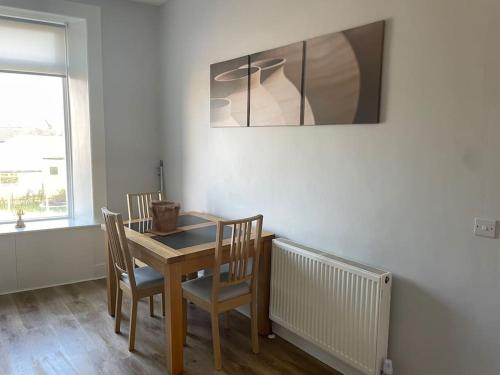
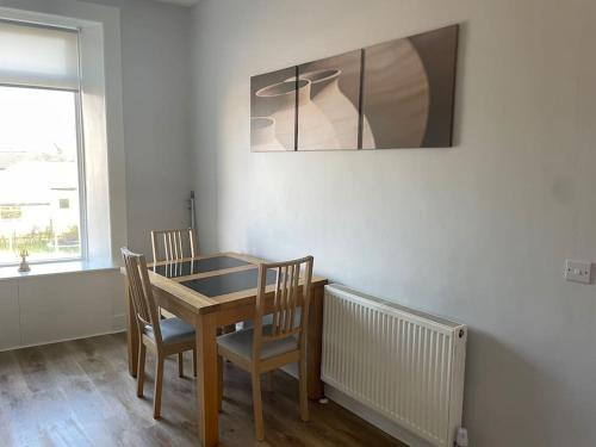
- plant pot (164, 216)
